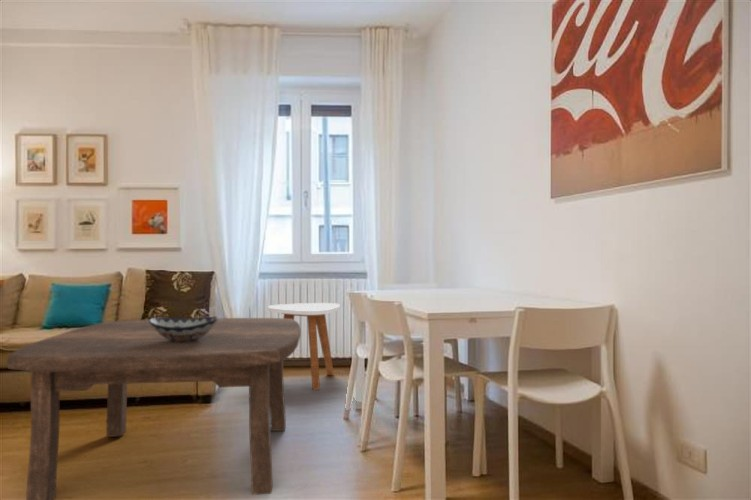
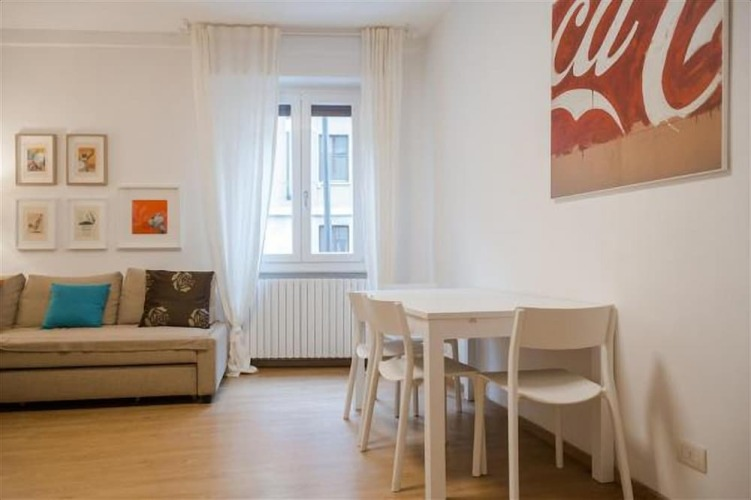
- coffee table (179, 381)
- decorative bowl (184, 328)
- side table (309, 344)
